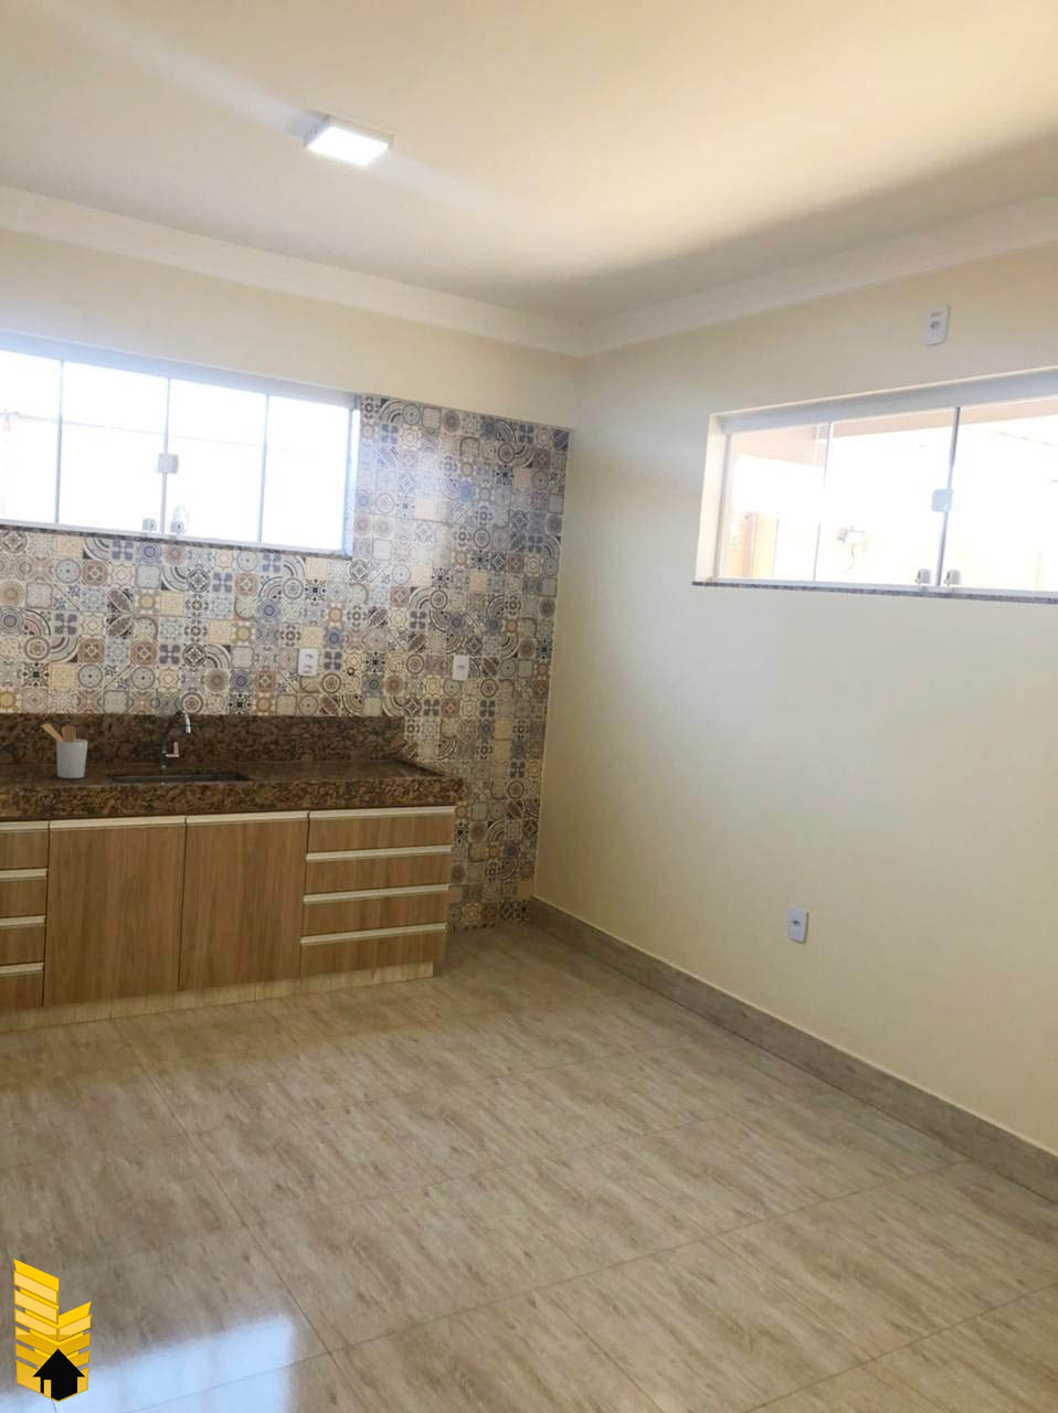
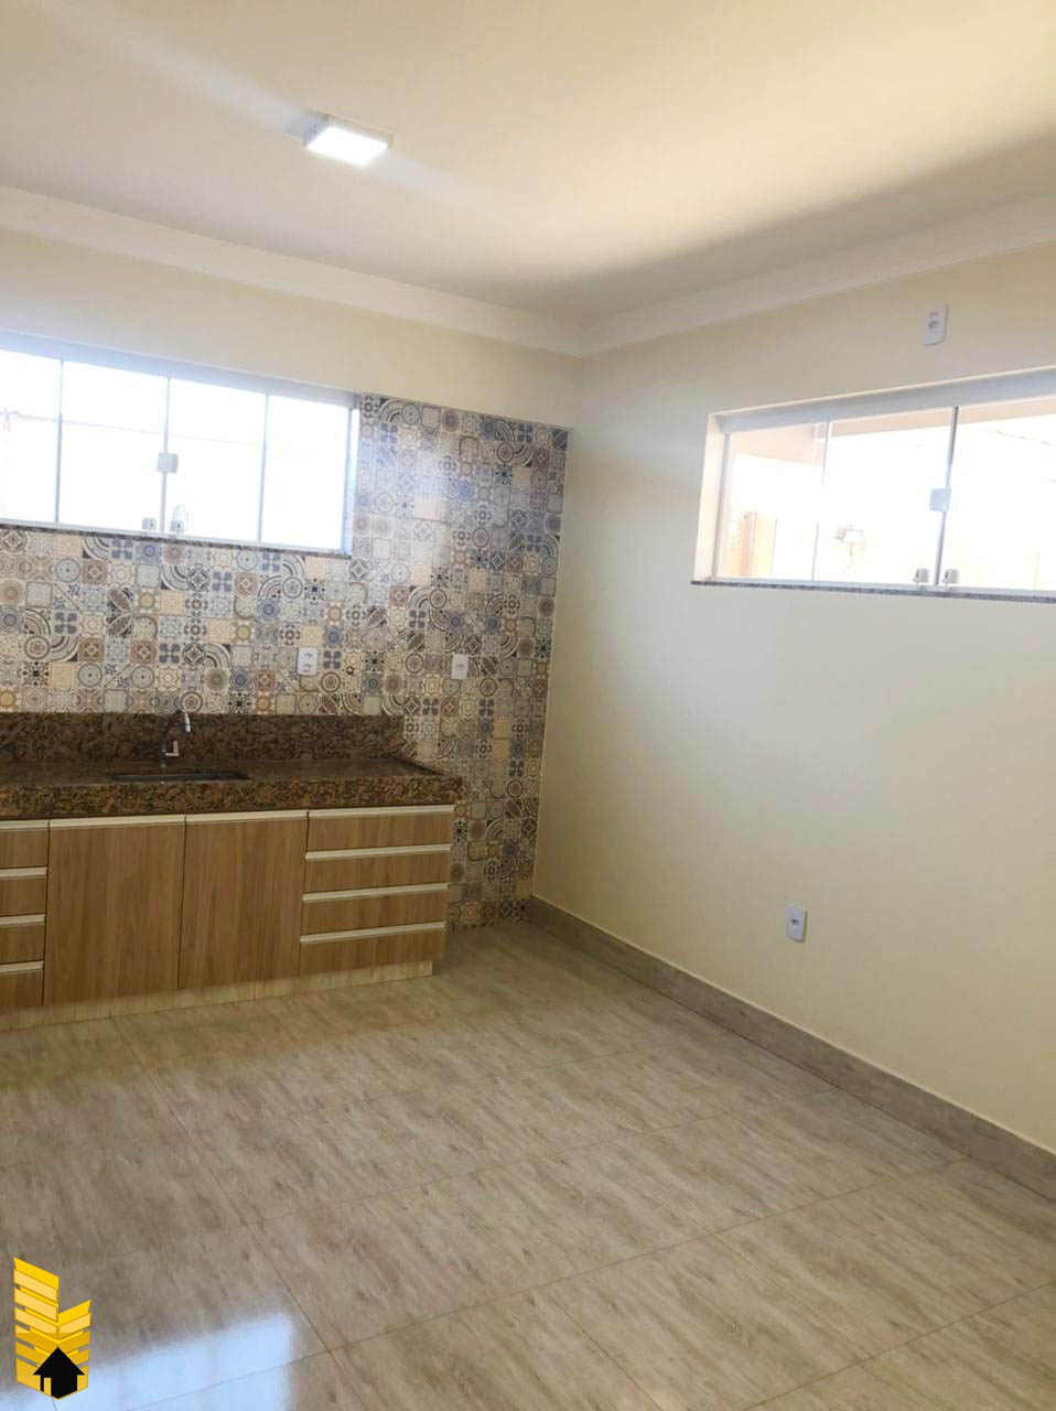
- utensil holder (63, 749)
